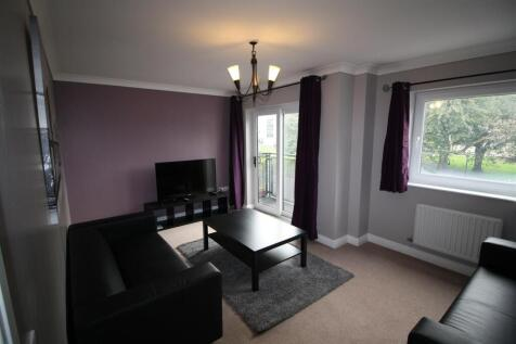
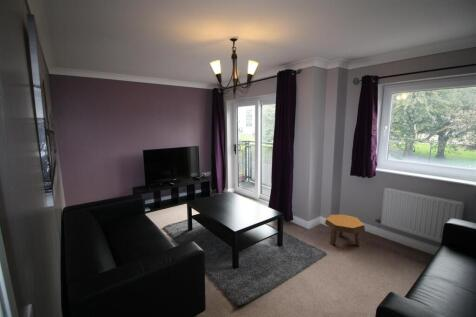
+ footstool (344, 230)
